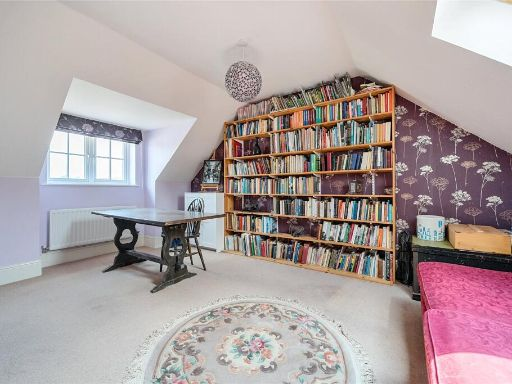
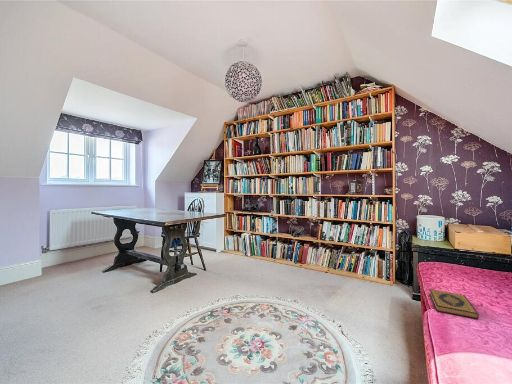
+ hardback book (451, 302)
